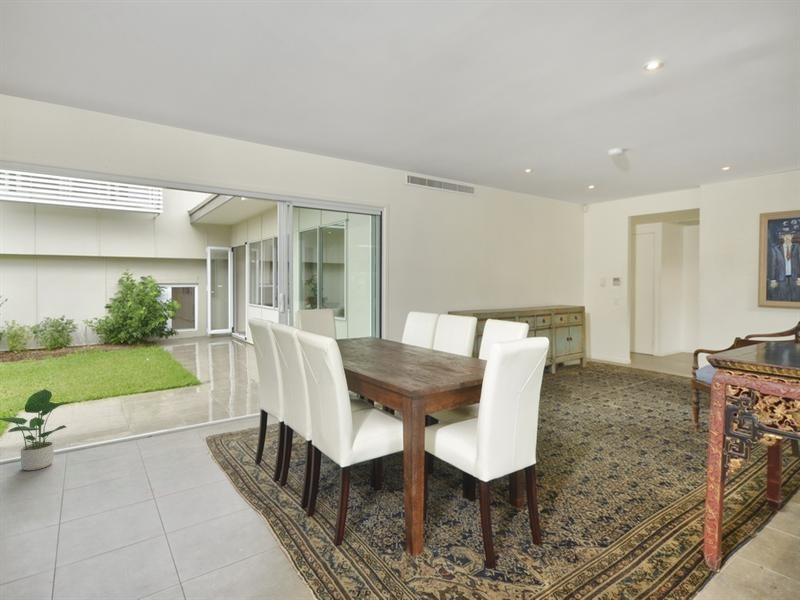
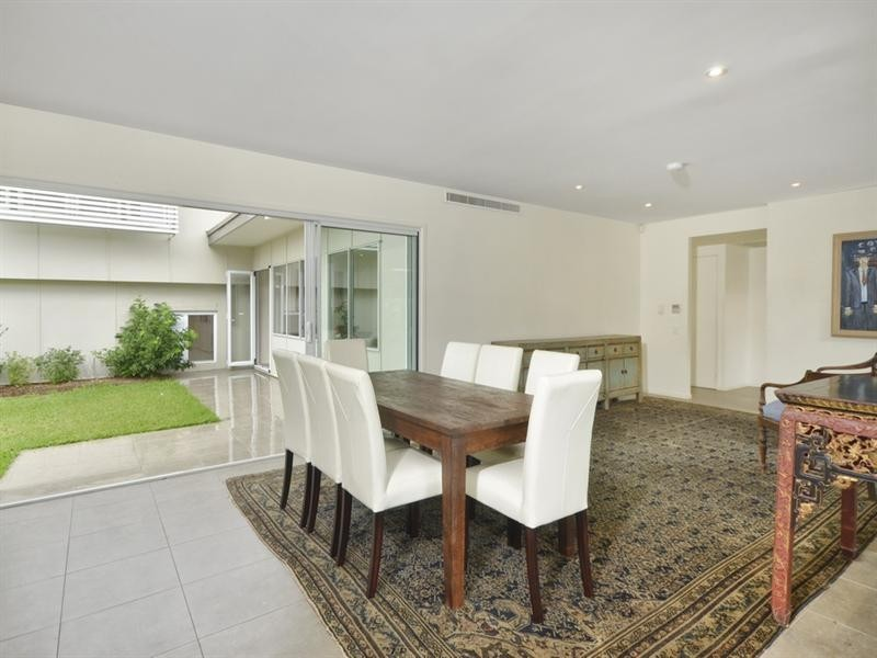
- potted plant (32, 430)
